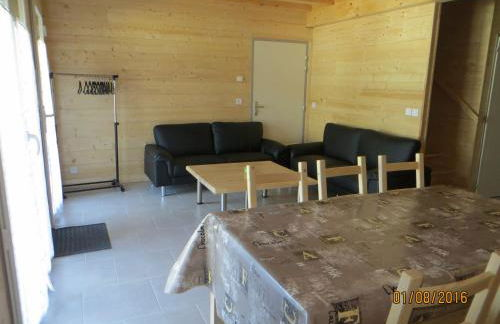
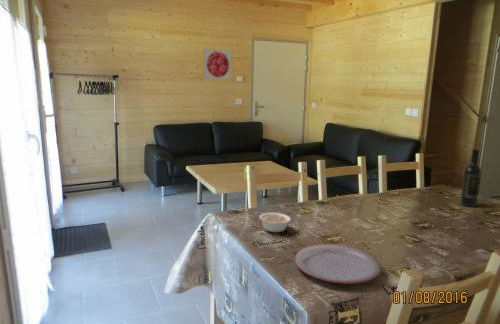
+ wine bottle (472, 177)
+ legume (275, 222)
+ plate (336, 264)
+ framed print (217, 64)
